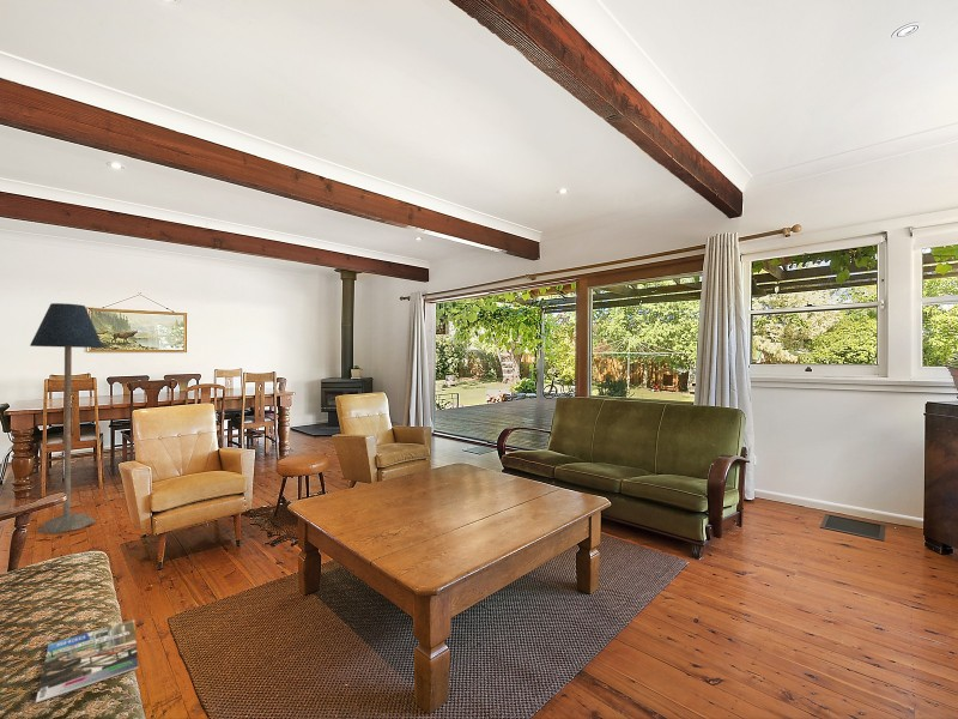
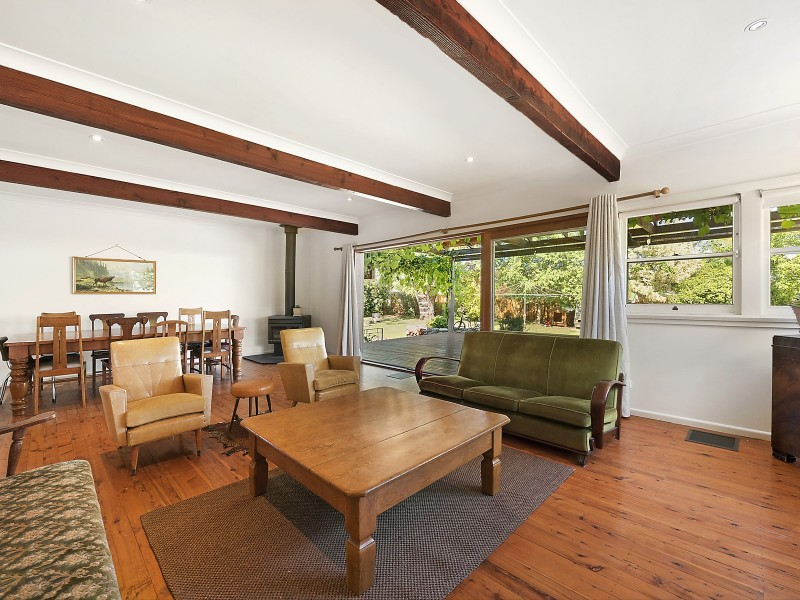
- magazine (91, 655)
- floor lamp (67, 415)
